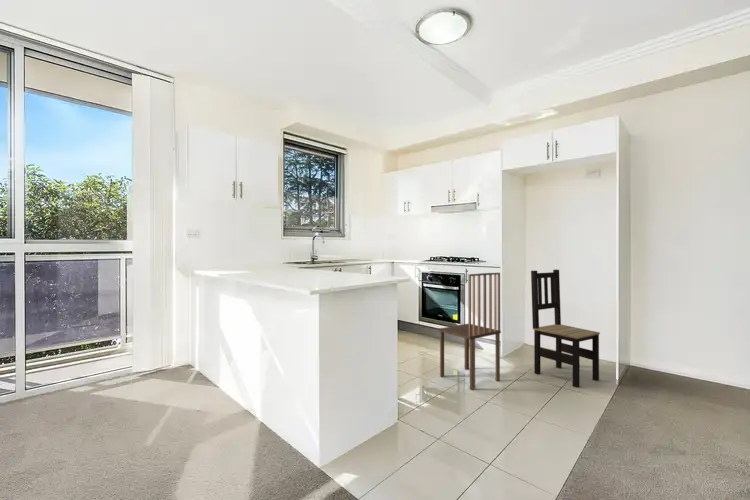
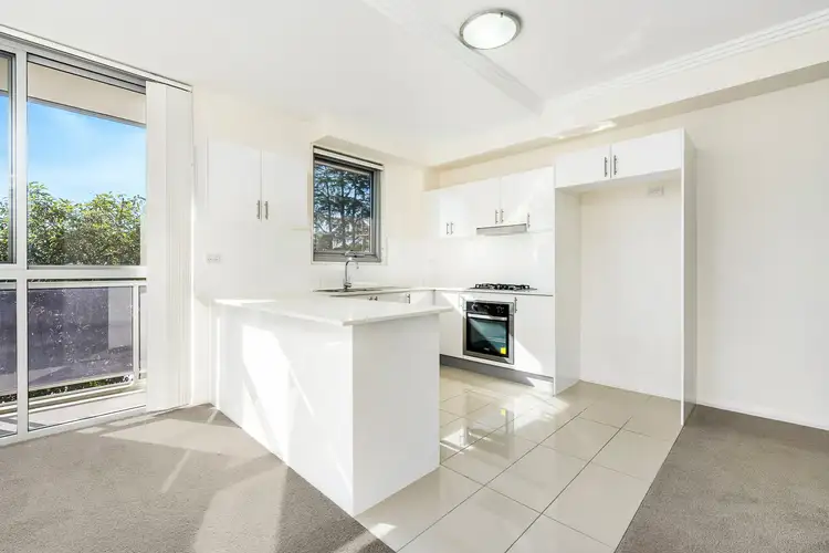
- dining chair (565, 325)
- dining chair (469, 325)
